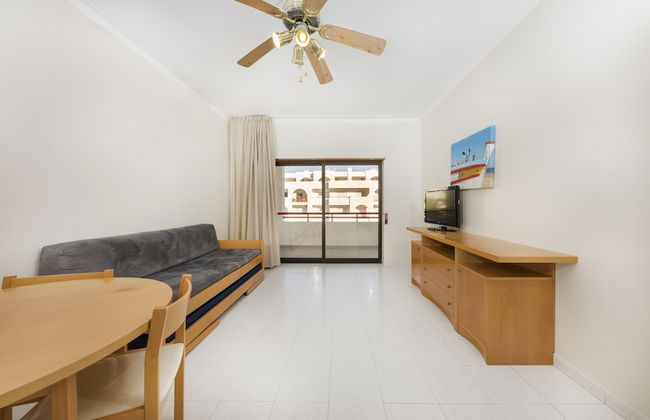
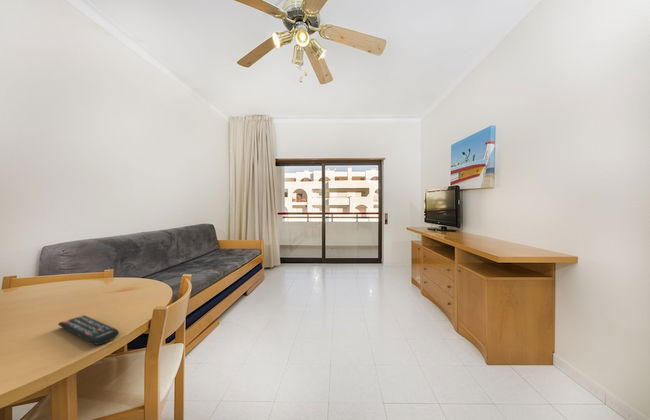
+ remote control (87, 329)
